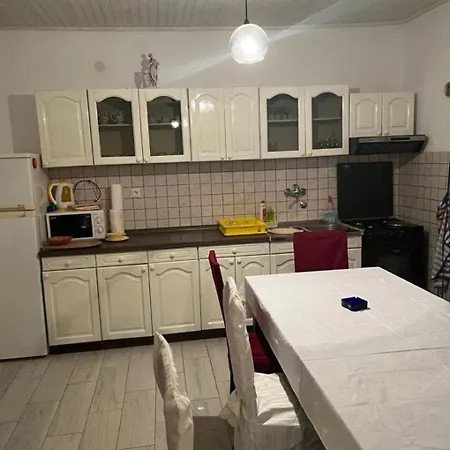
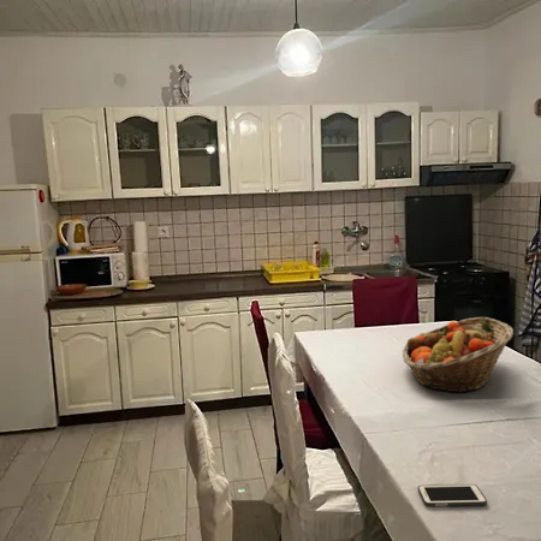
+ fruit basket (454, 350)
+ cell phone (451, 494)
